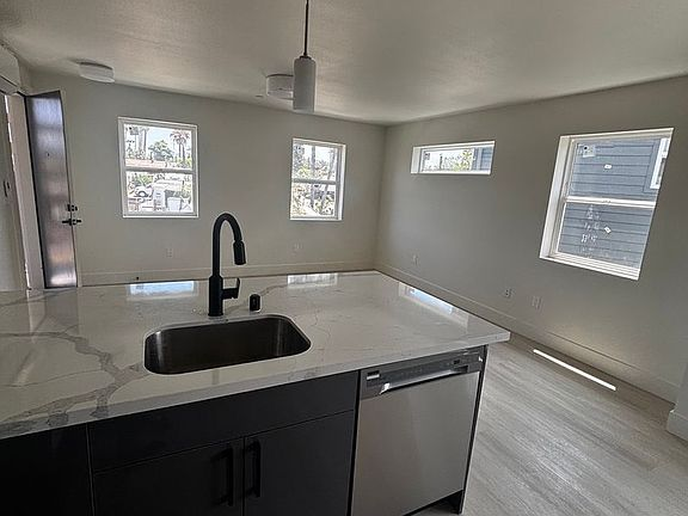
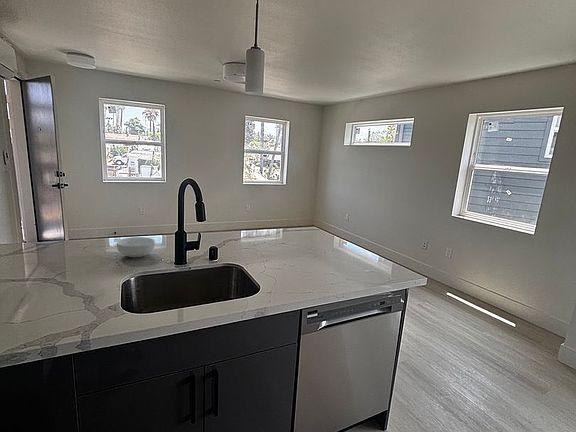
+ cereal bowl (136, 248)
